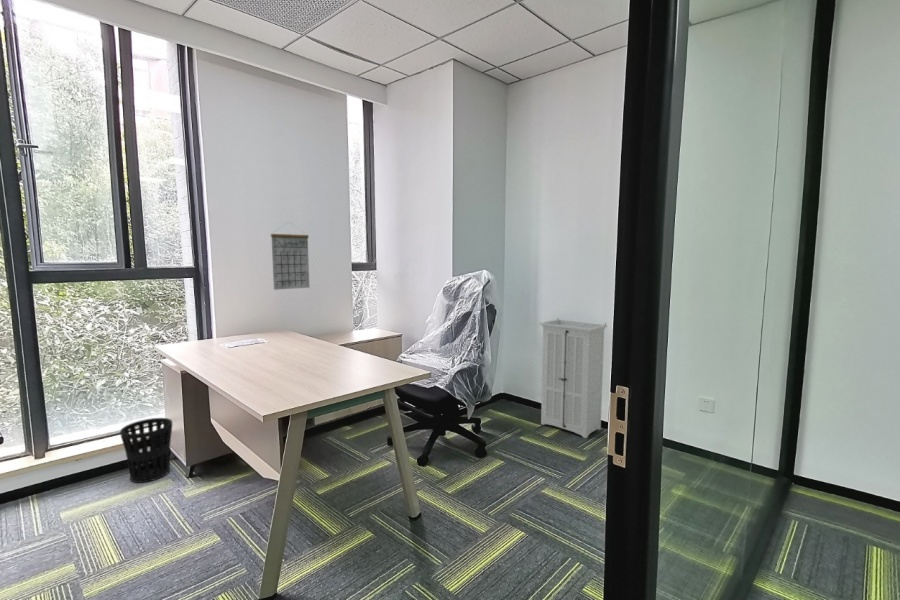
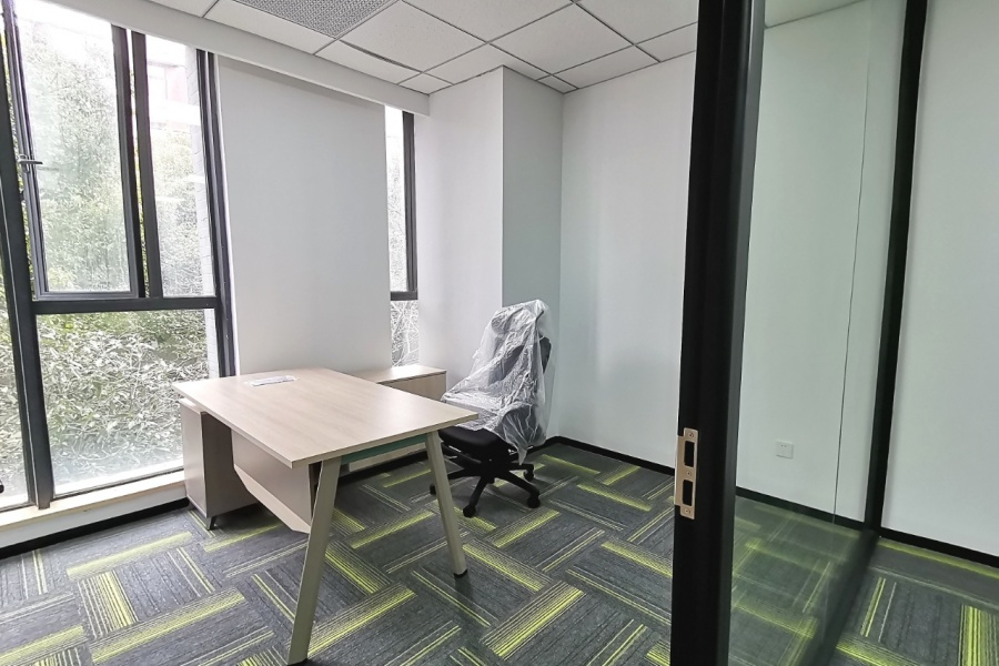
- storage cabinet (571, 375)
- calendar (290, 255)
- wastebasket (147, 449)
